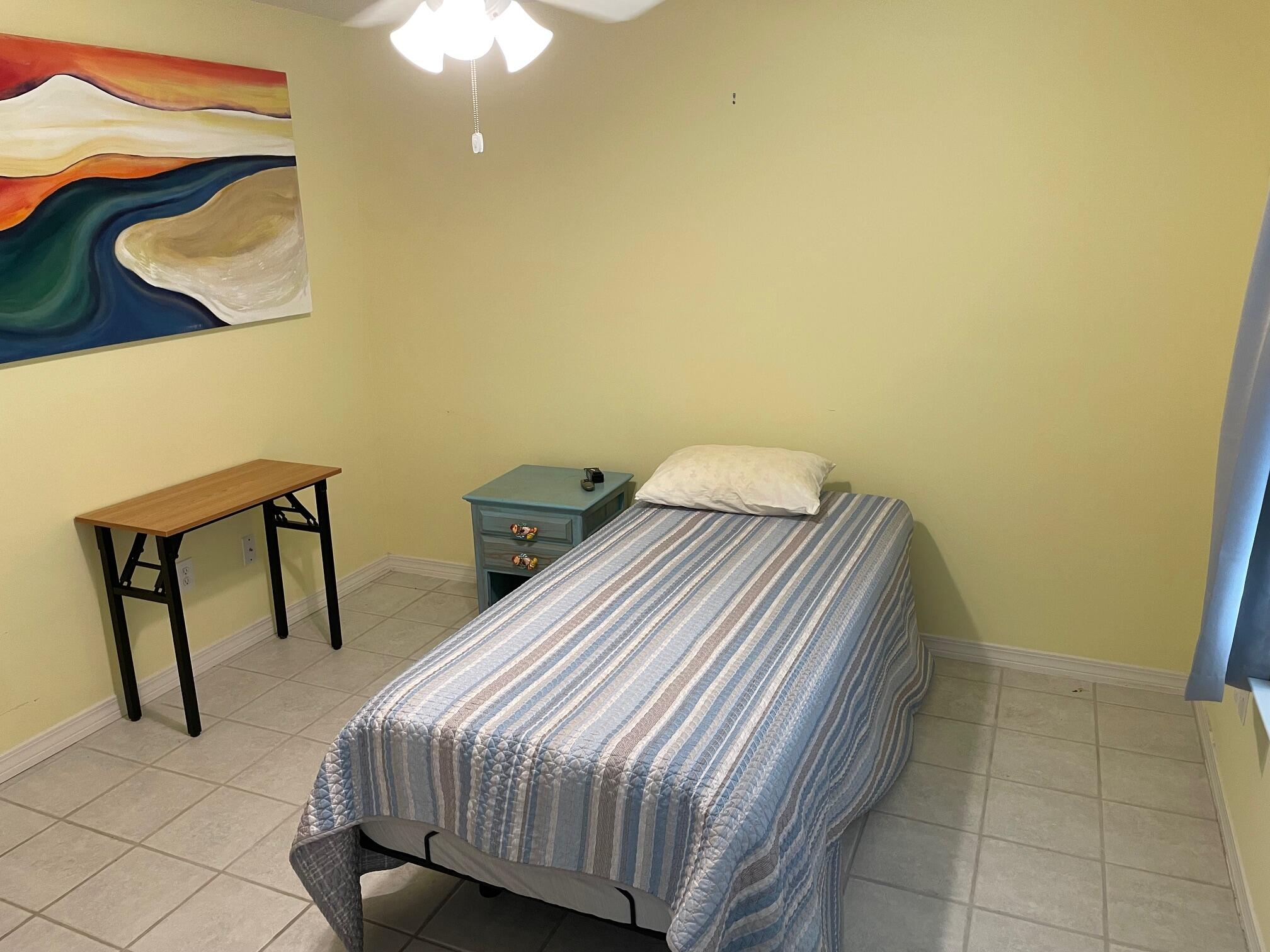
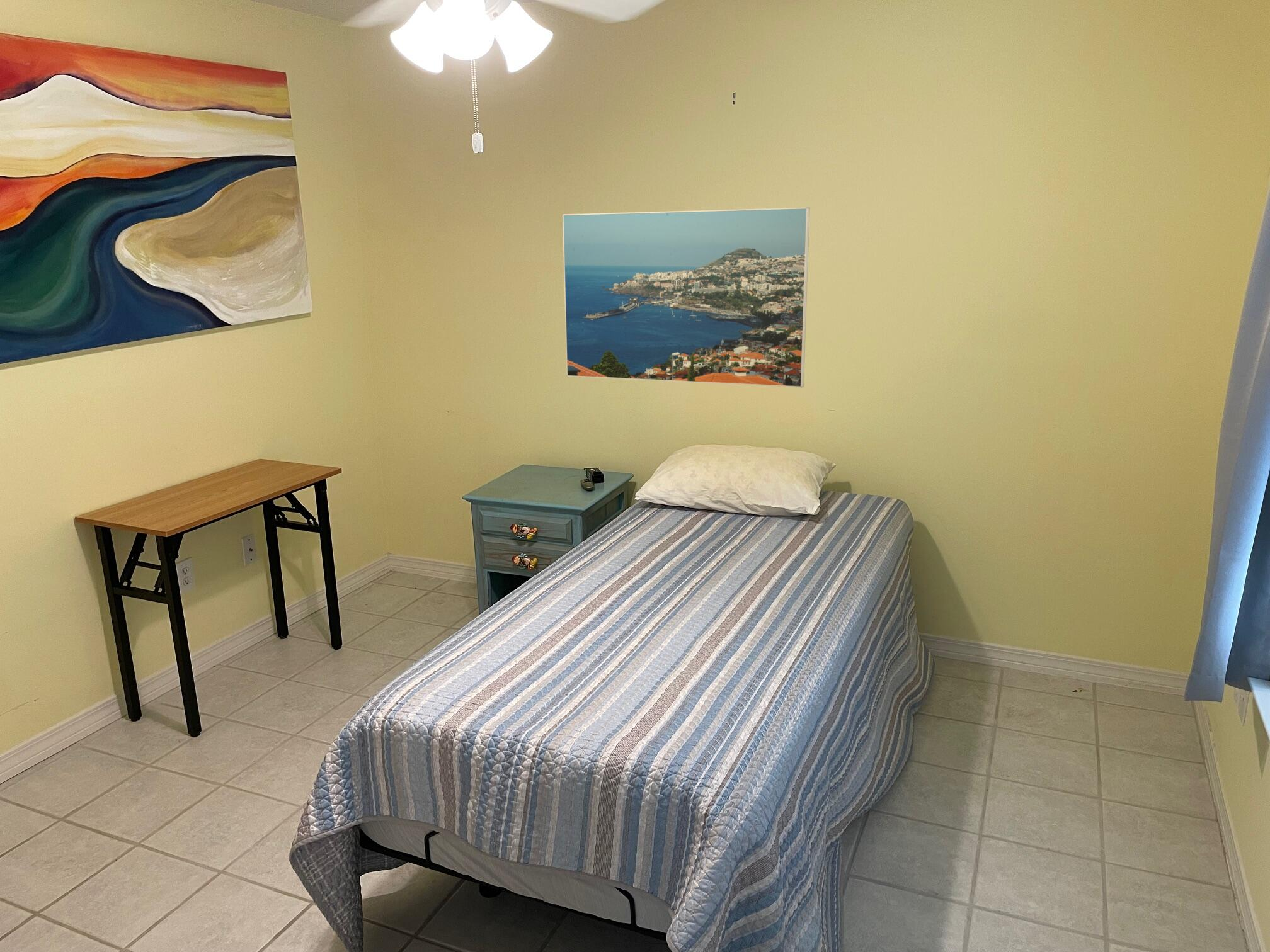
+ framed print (679, 298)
